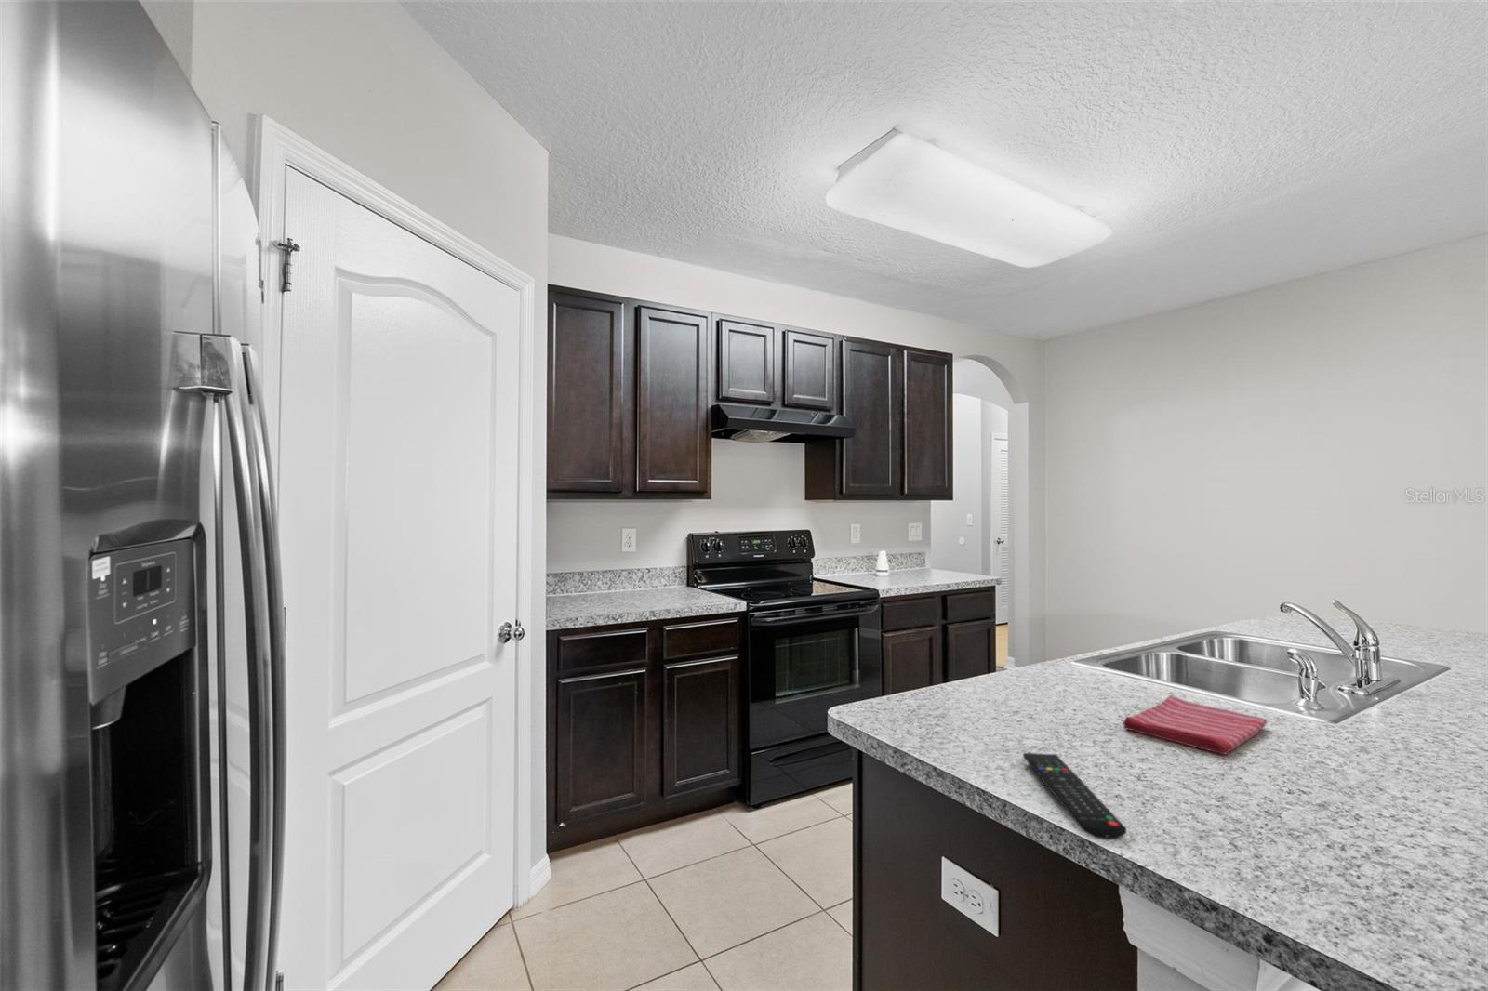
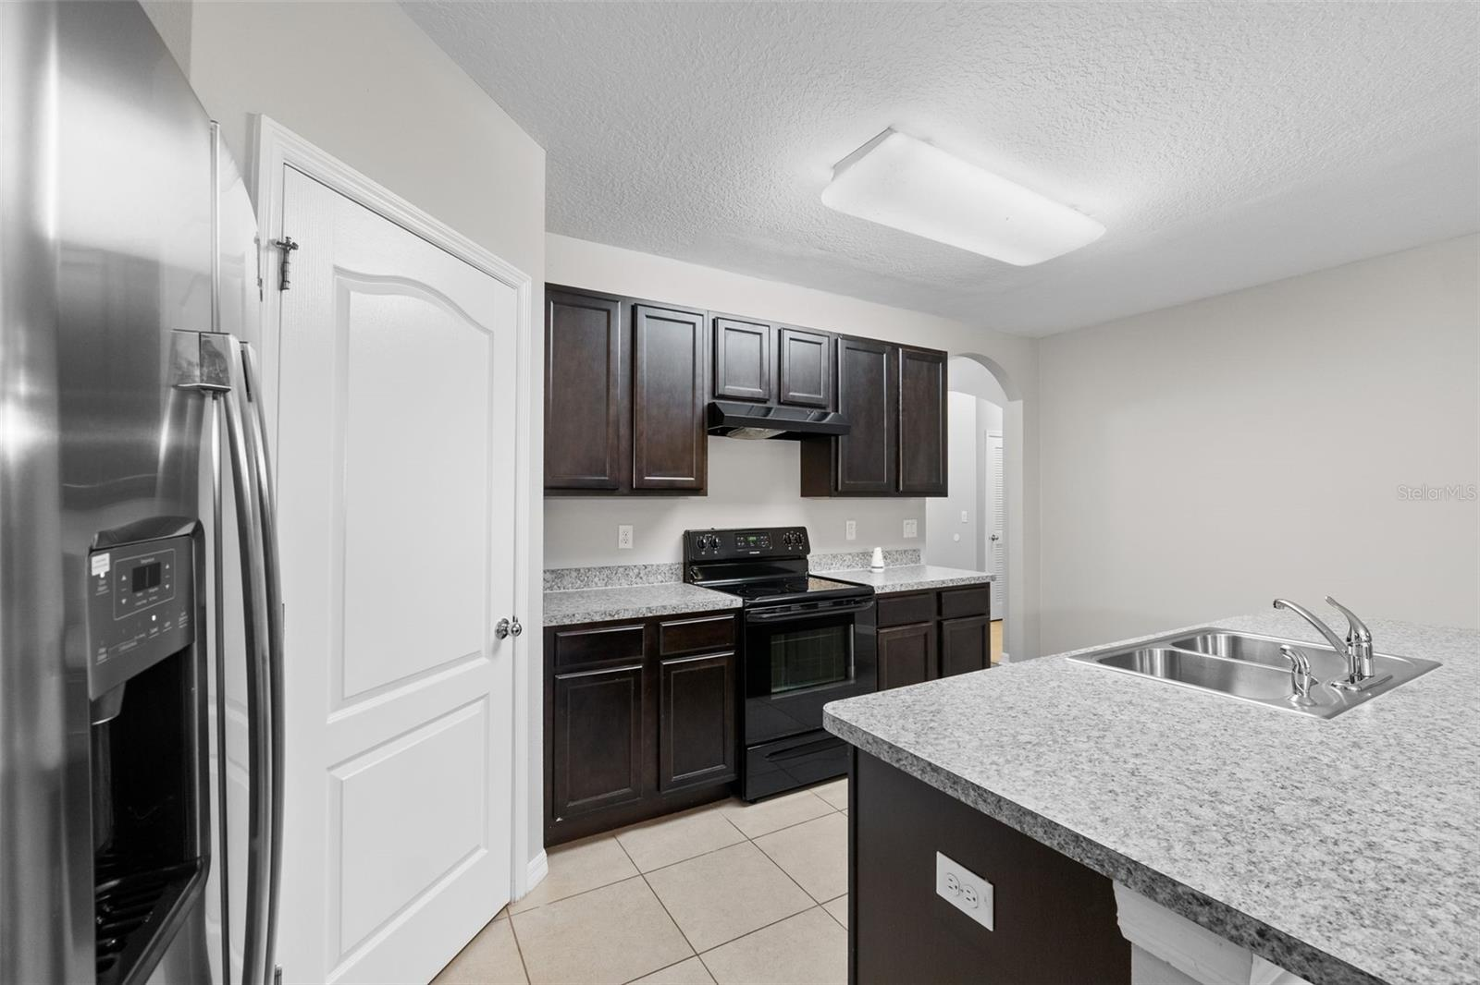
- dish towel (1194, 721)
- remote control (1069, 791)
